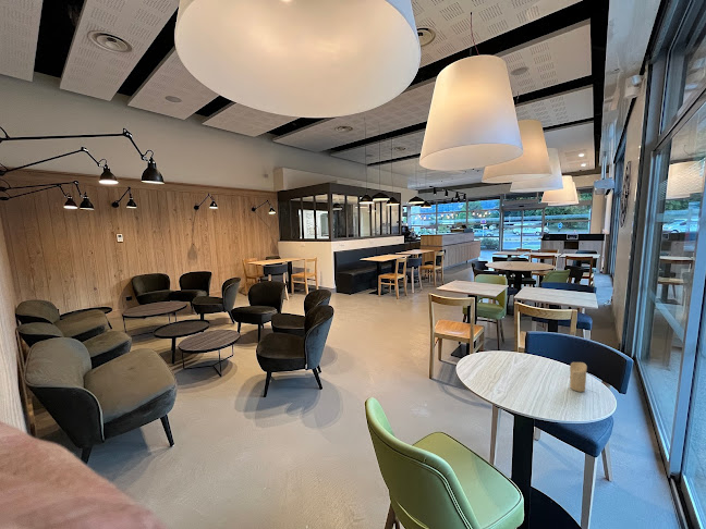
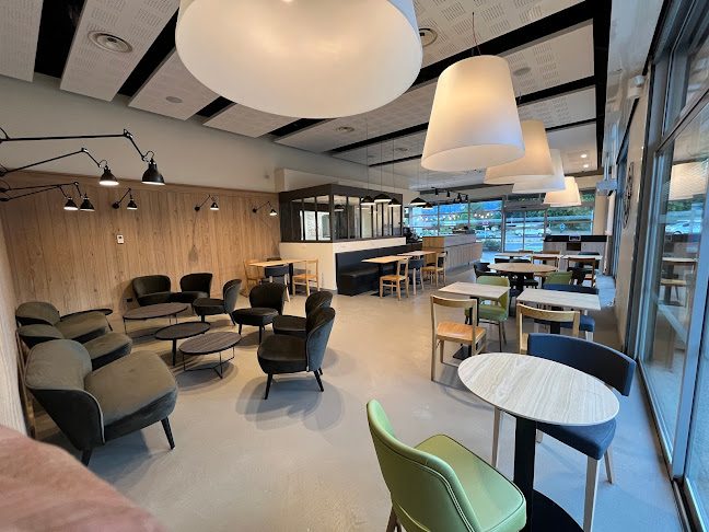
- candle (577, 376)
